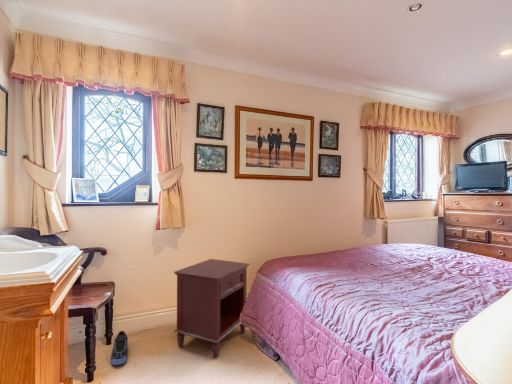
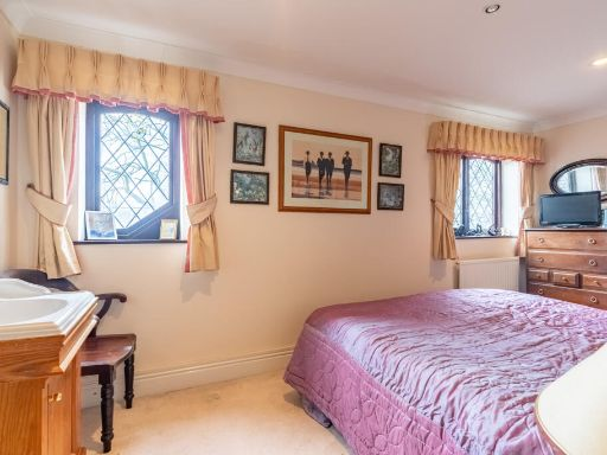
- sneaker (119, 347)
- nightstand (213, 303)
